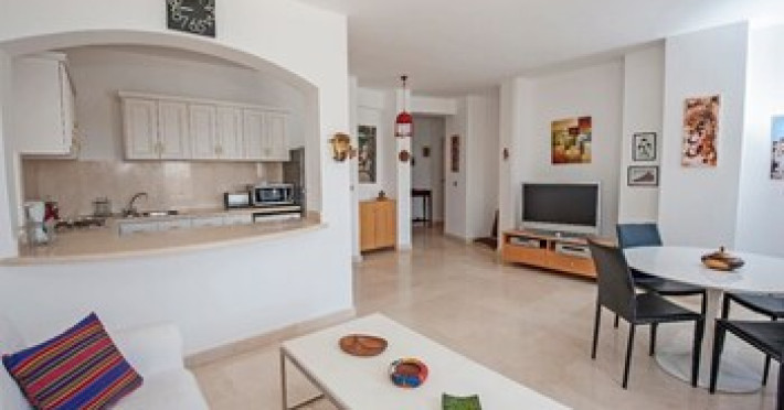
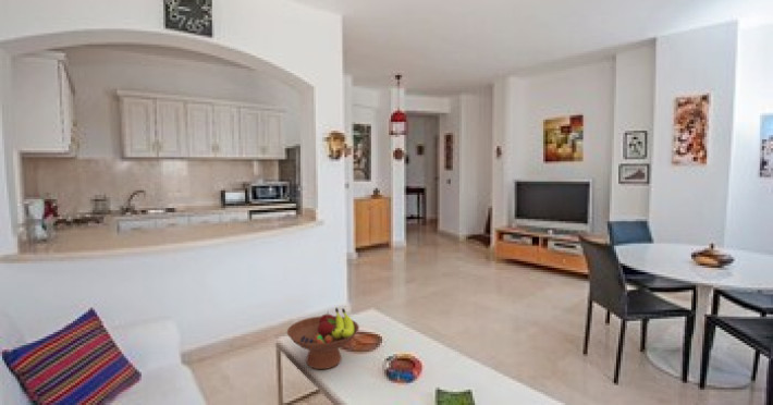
+ fruit bowl (323, 339)
